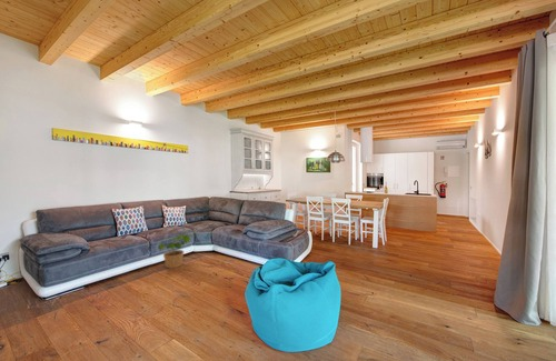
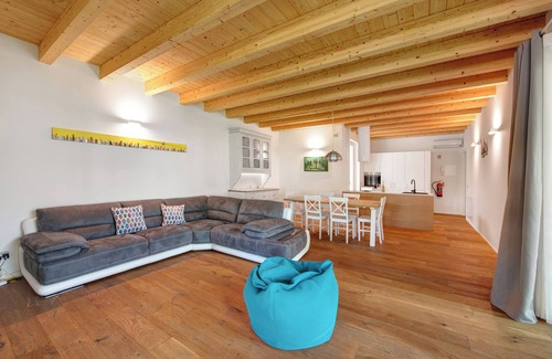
- potted plant (176, 251)
